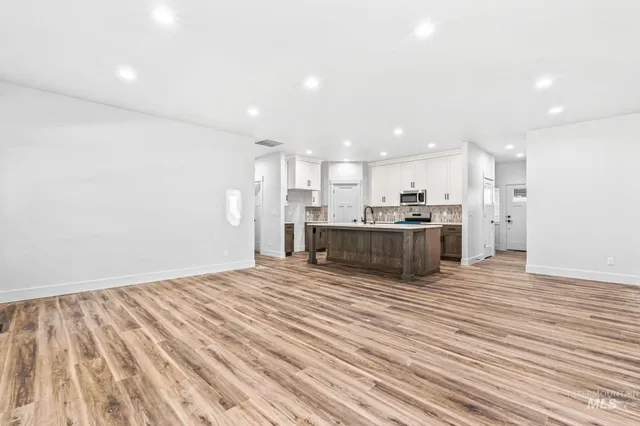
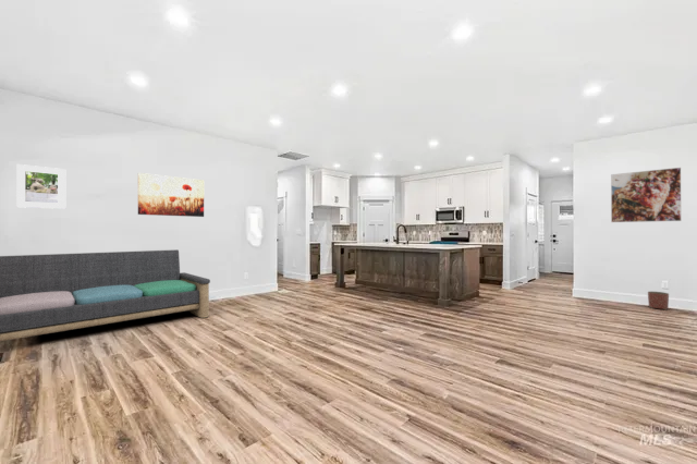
+ sofa (107, 289)
+ planter (658, 300)
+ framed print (41, 187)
+ wall art (172, 196)
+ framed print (644, 196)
